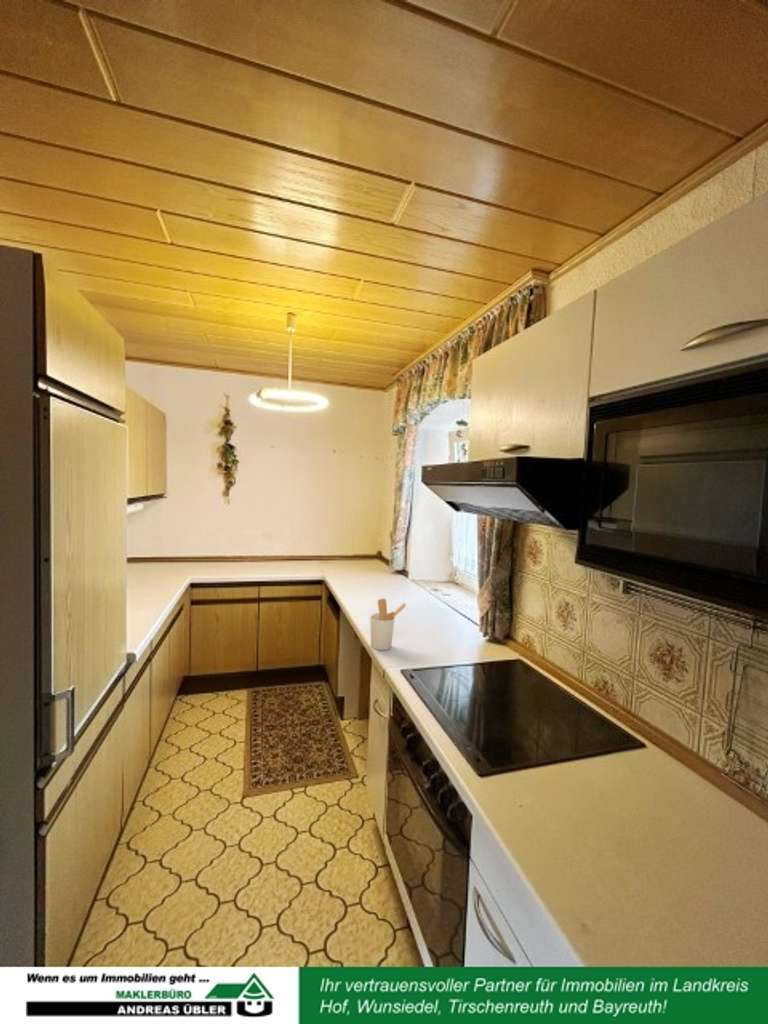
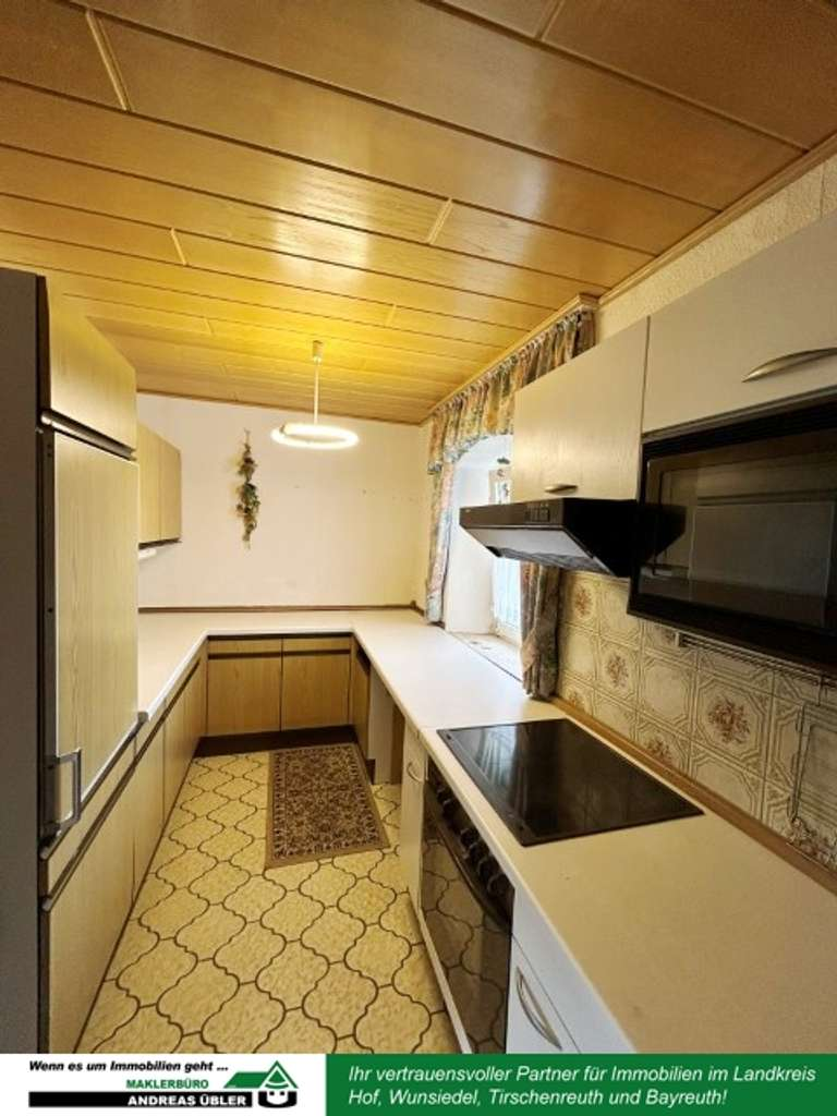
- utensil holder (388, 624)
